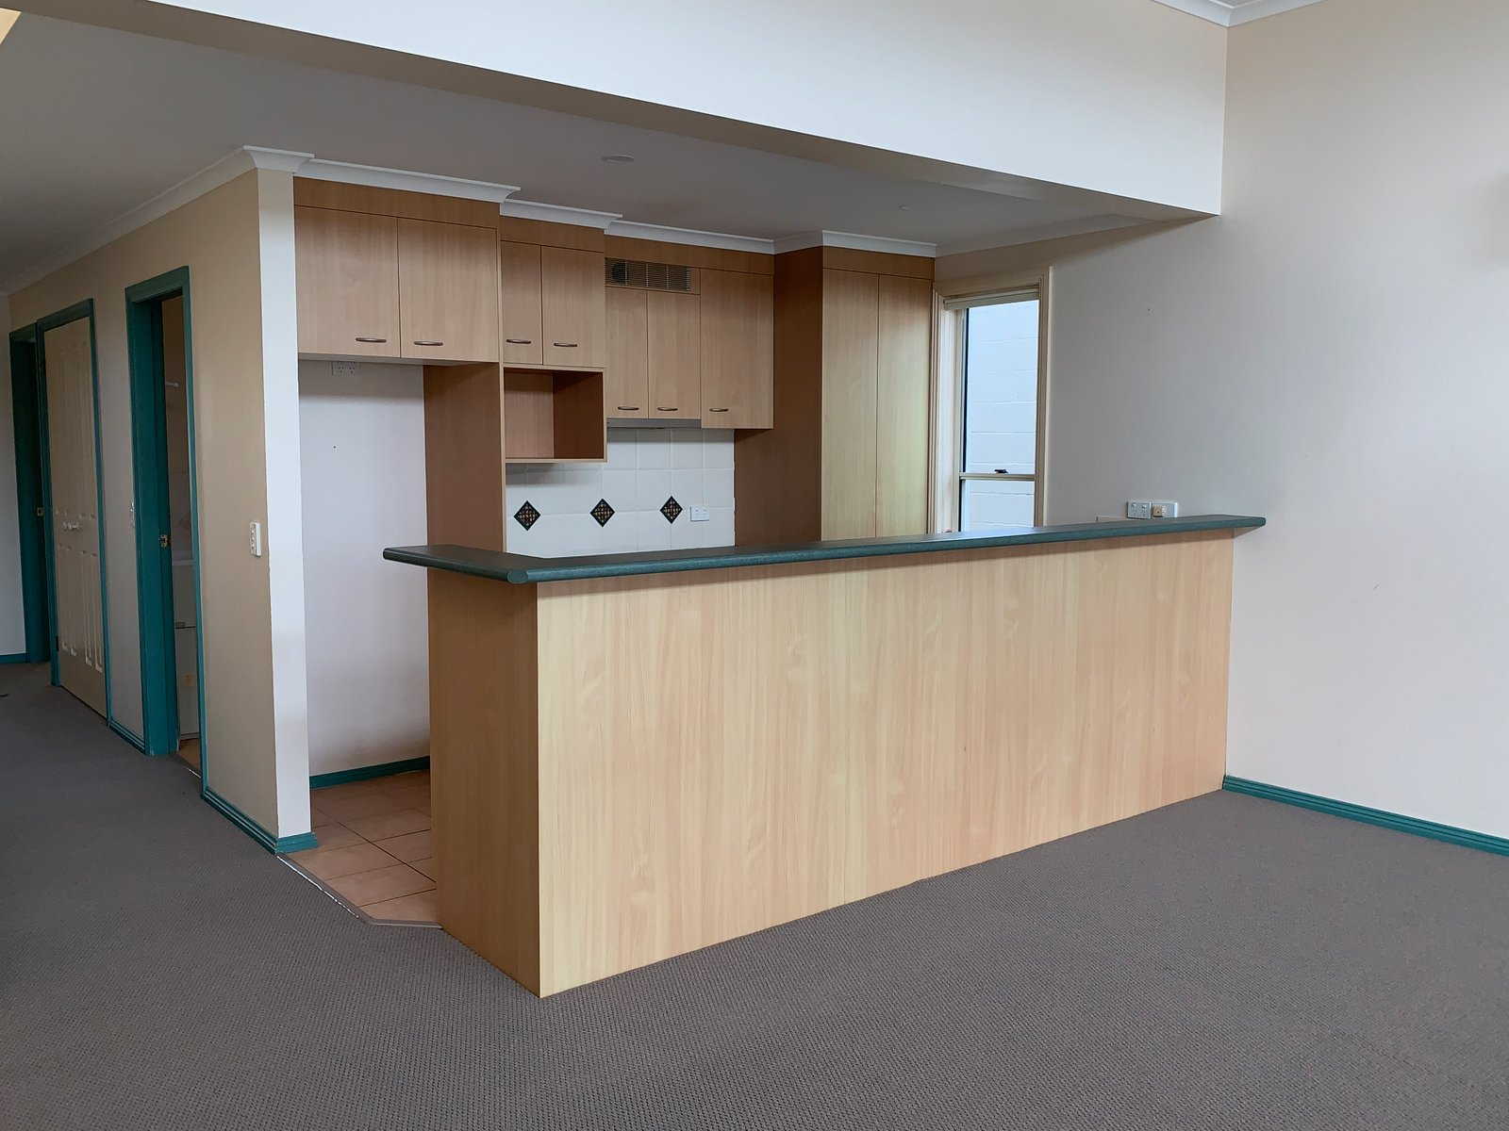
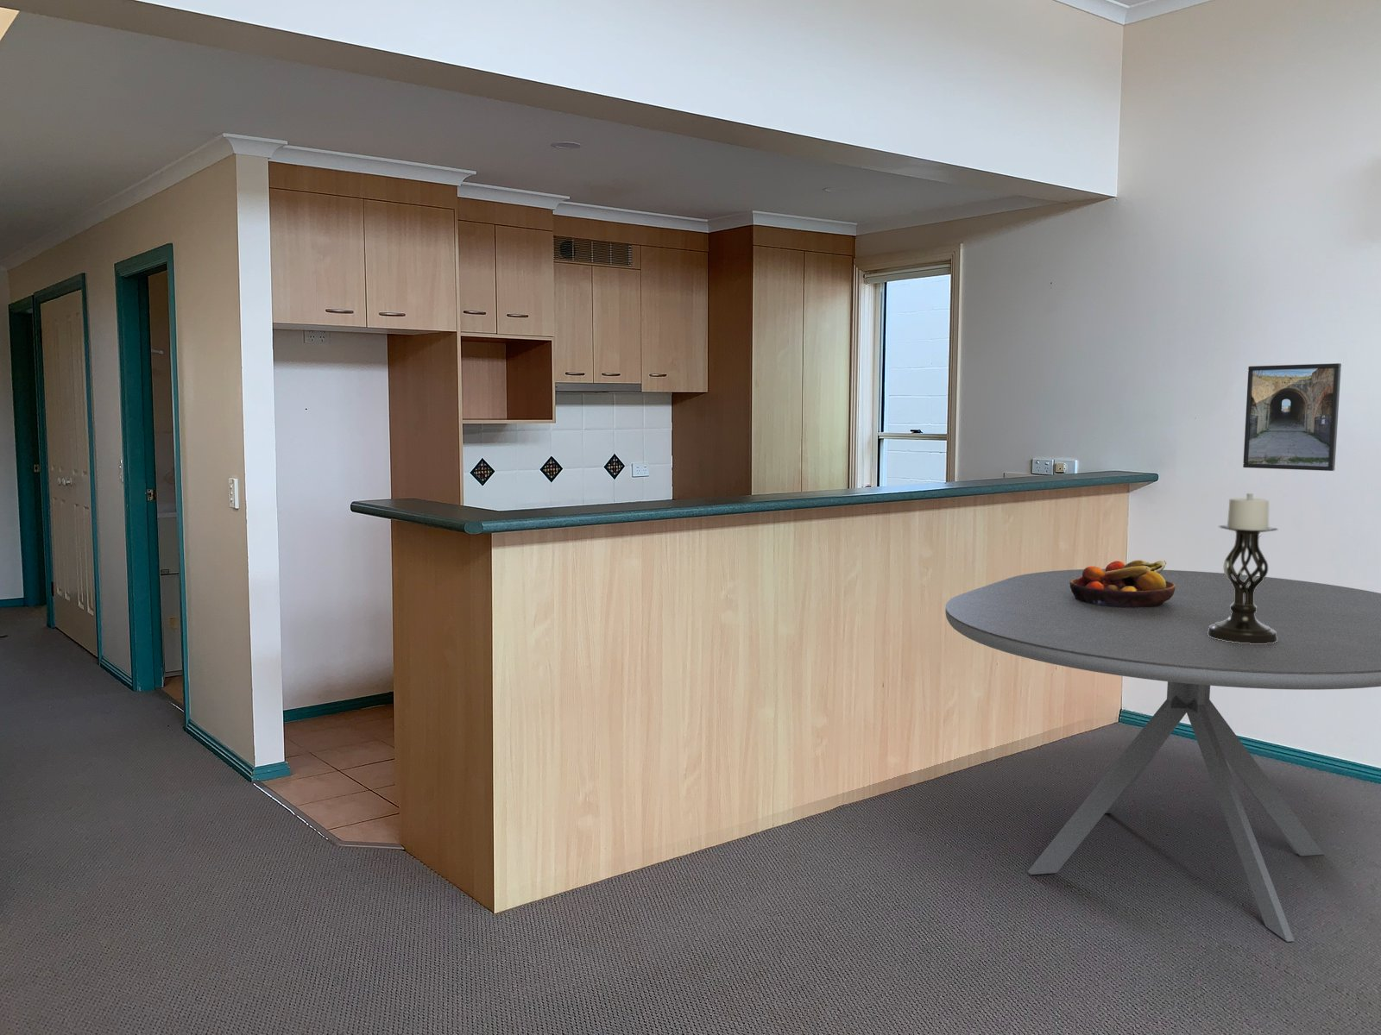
+ dining table (1194, 733)
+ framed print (1291, 416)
+ fruit bowl (1122, 578)
+ candle holder (1245, 564)
